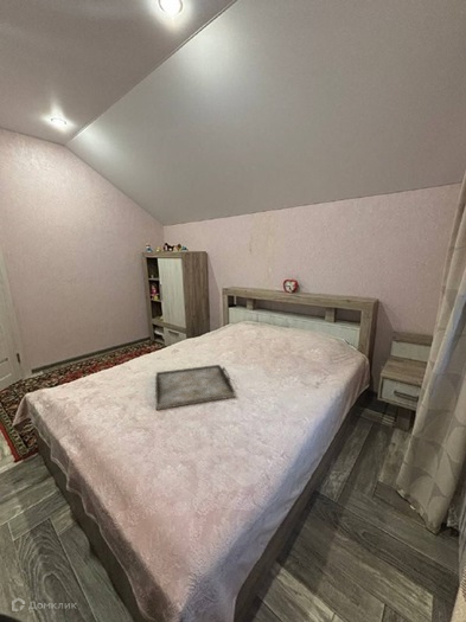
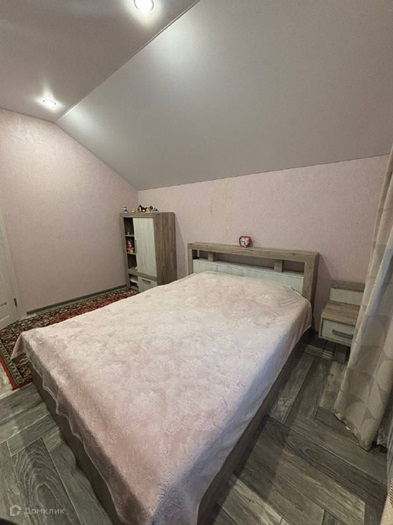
- serving tray (192, 379)
